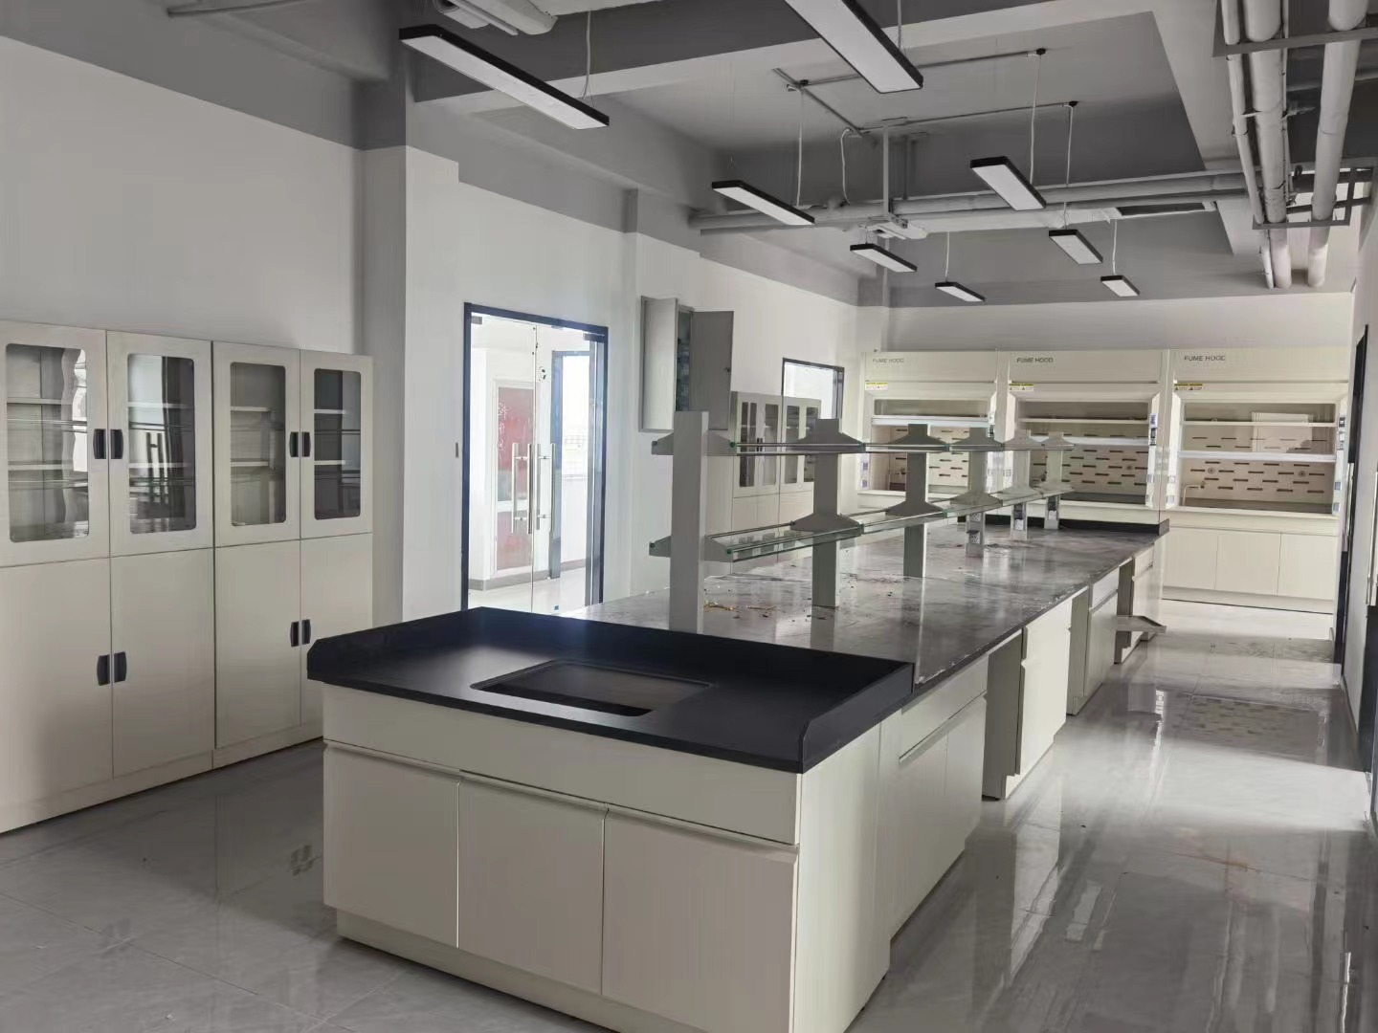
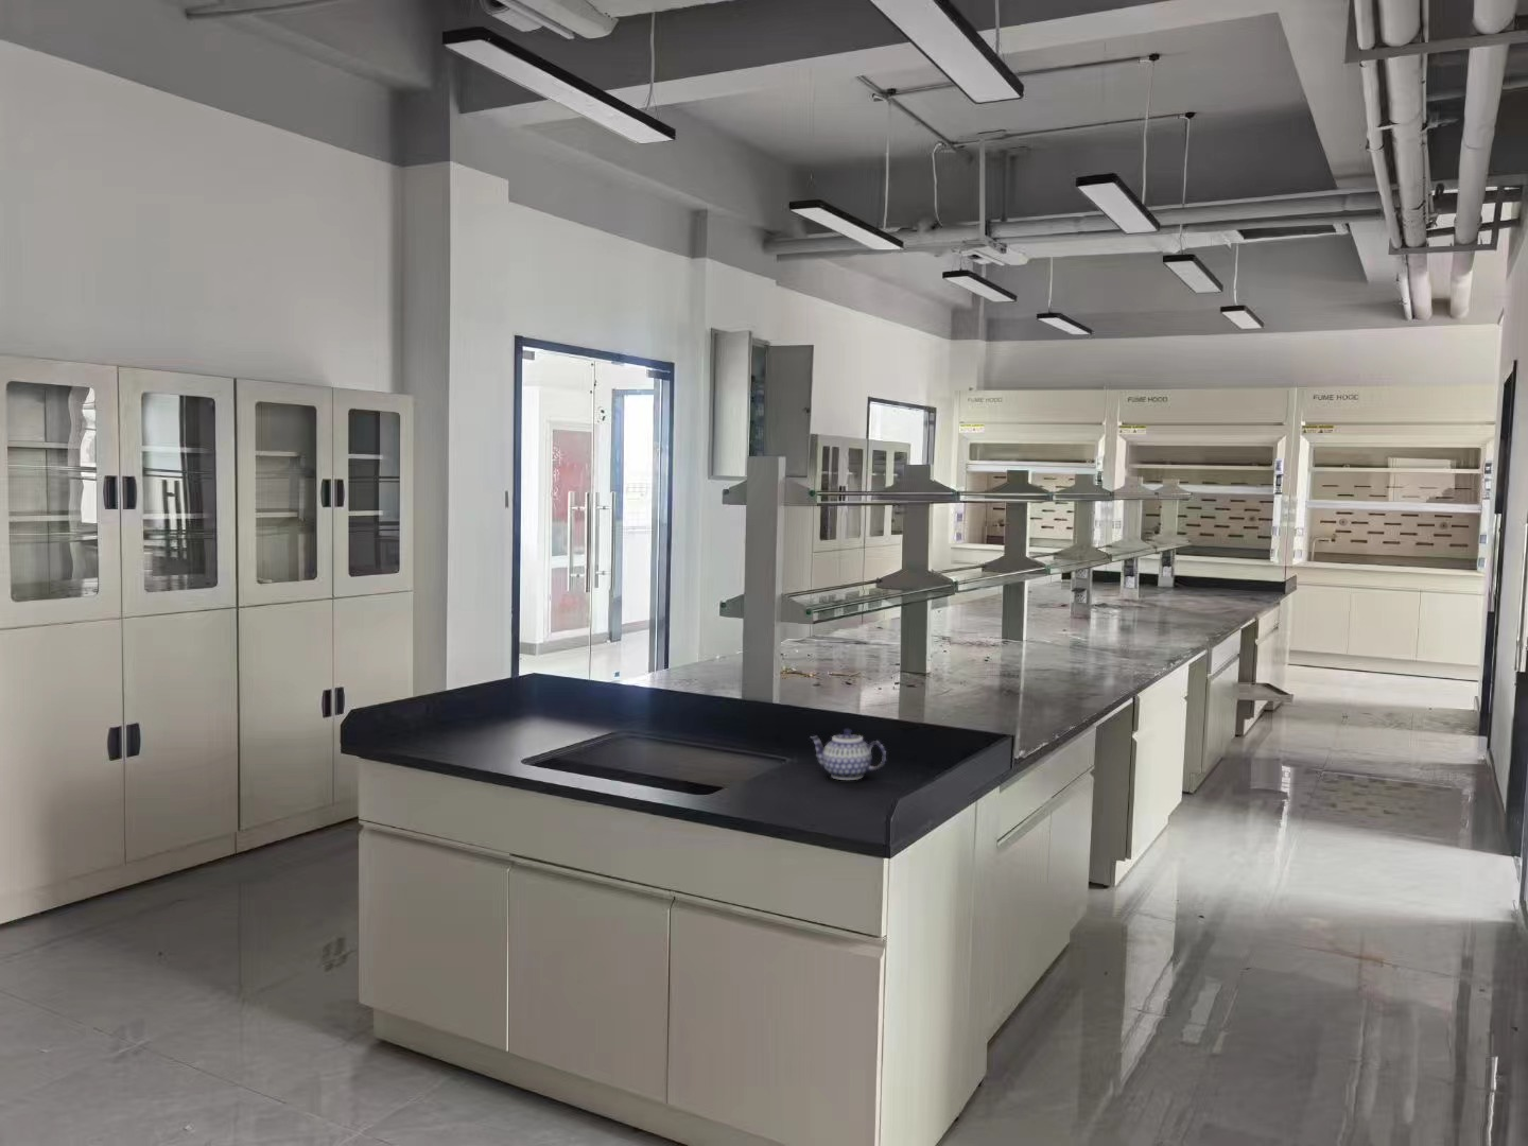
+ teapot (847, 752)
